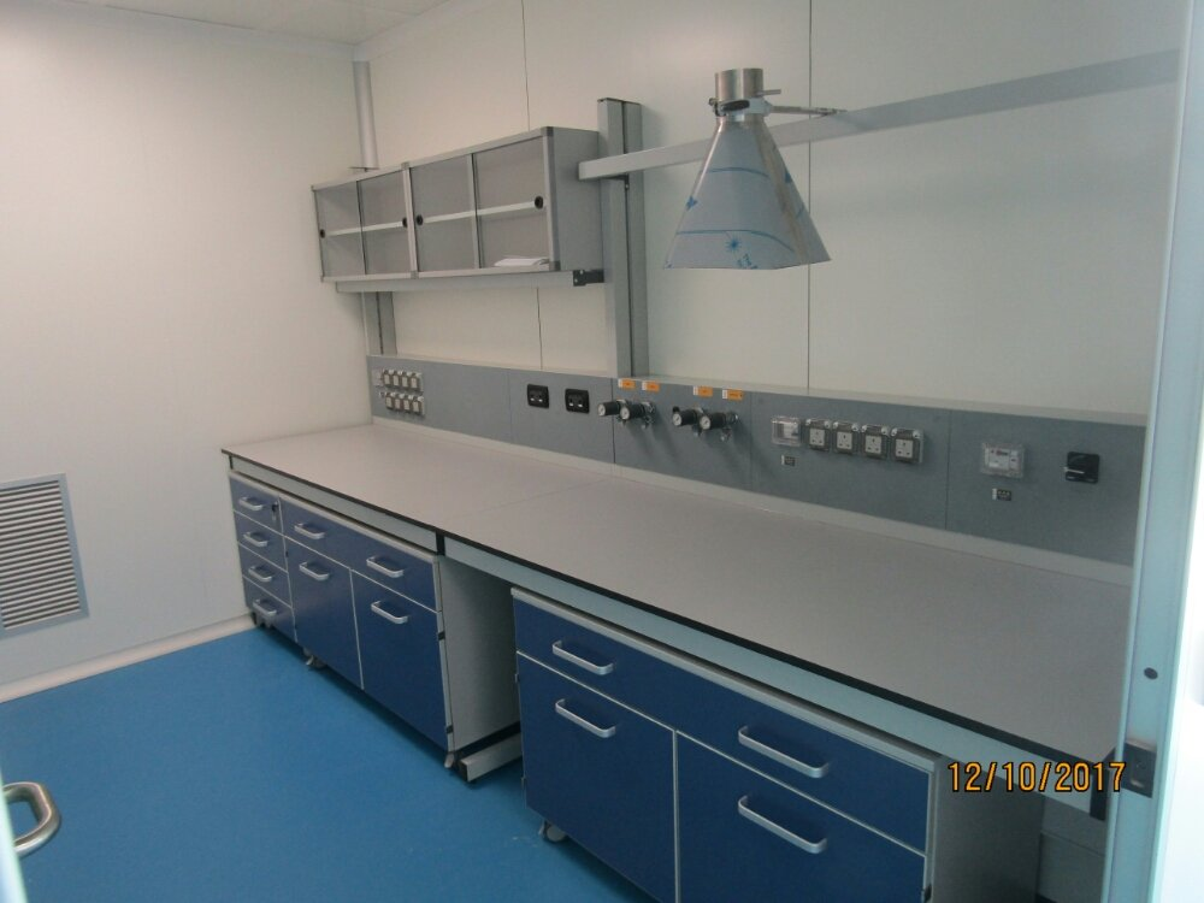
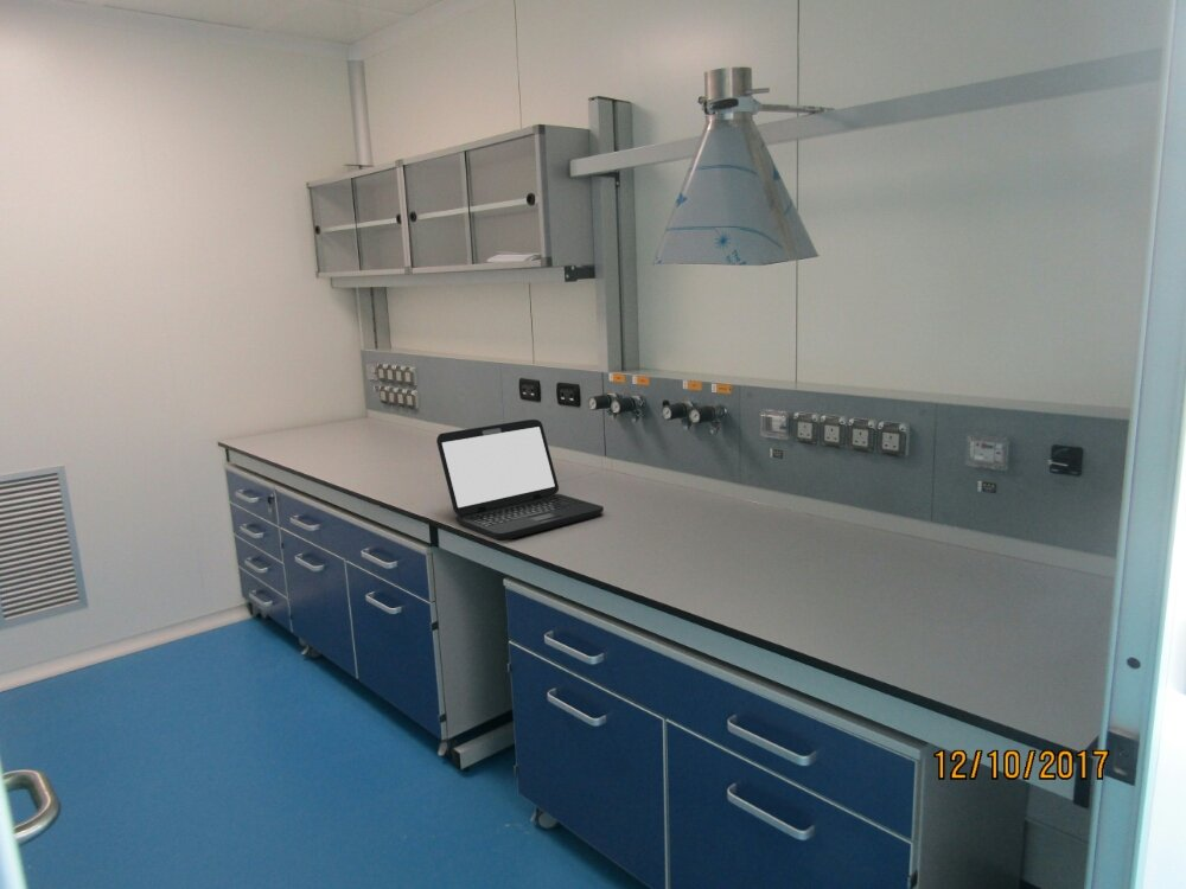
+ laptop (521, 474)
